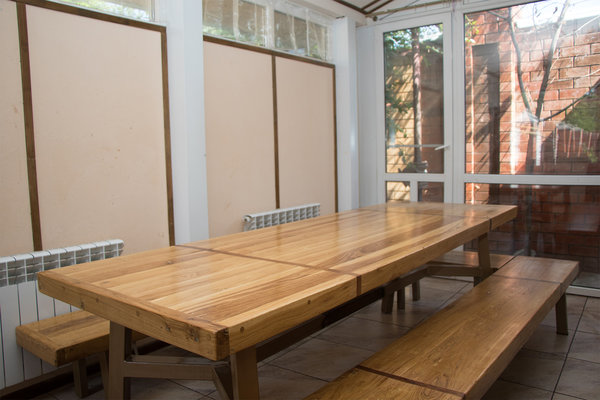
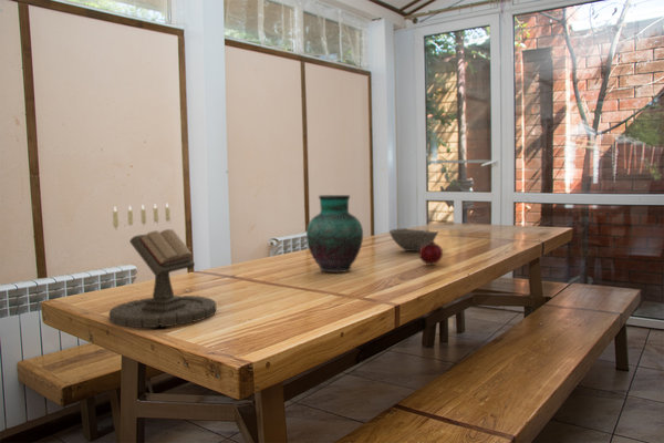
+ vase (334, 233)
+ candle (162, 259)
+ bowl (414, 240)
+ fruit (430, 253)
